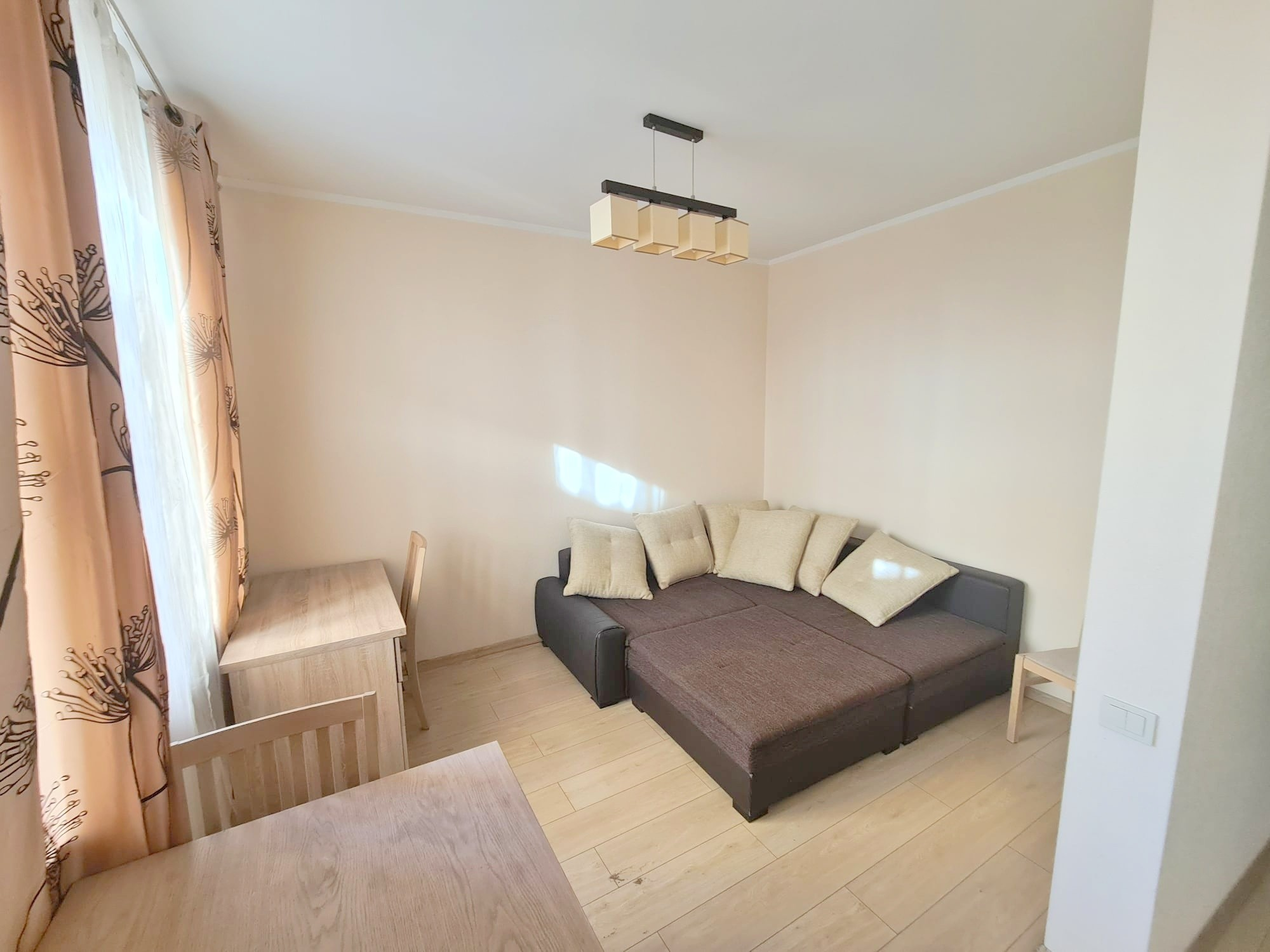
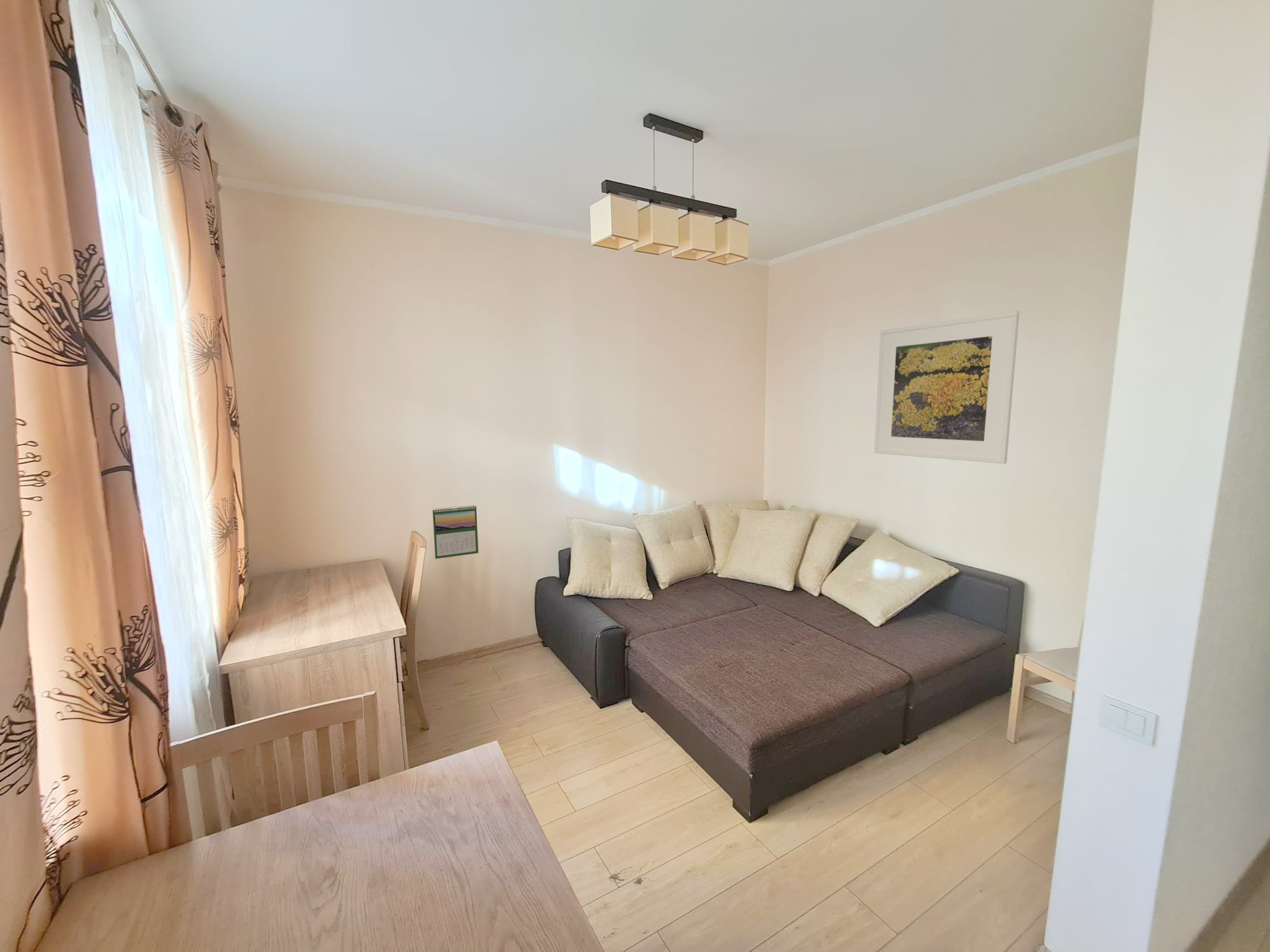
+ calendar (456, 531)
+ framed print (937, 390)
